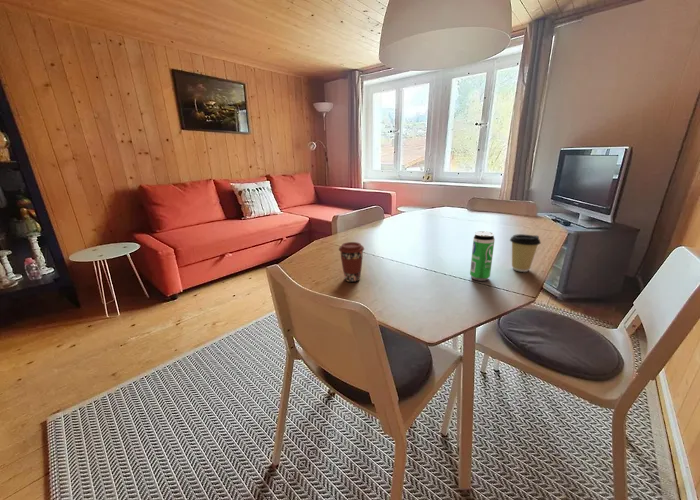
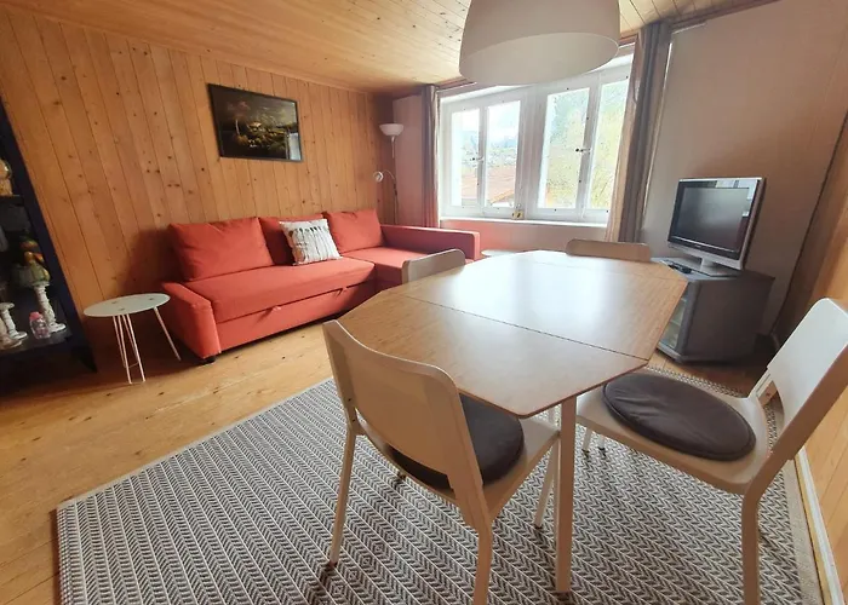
- coffee cup (351, 262)
- coffee cup (523, 252)
- beverage can (481, 256)
